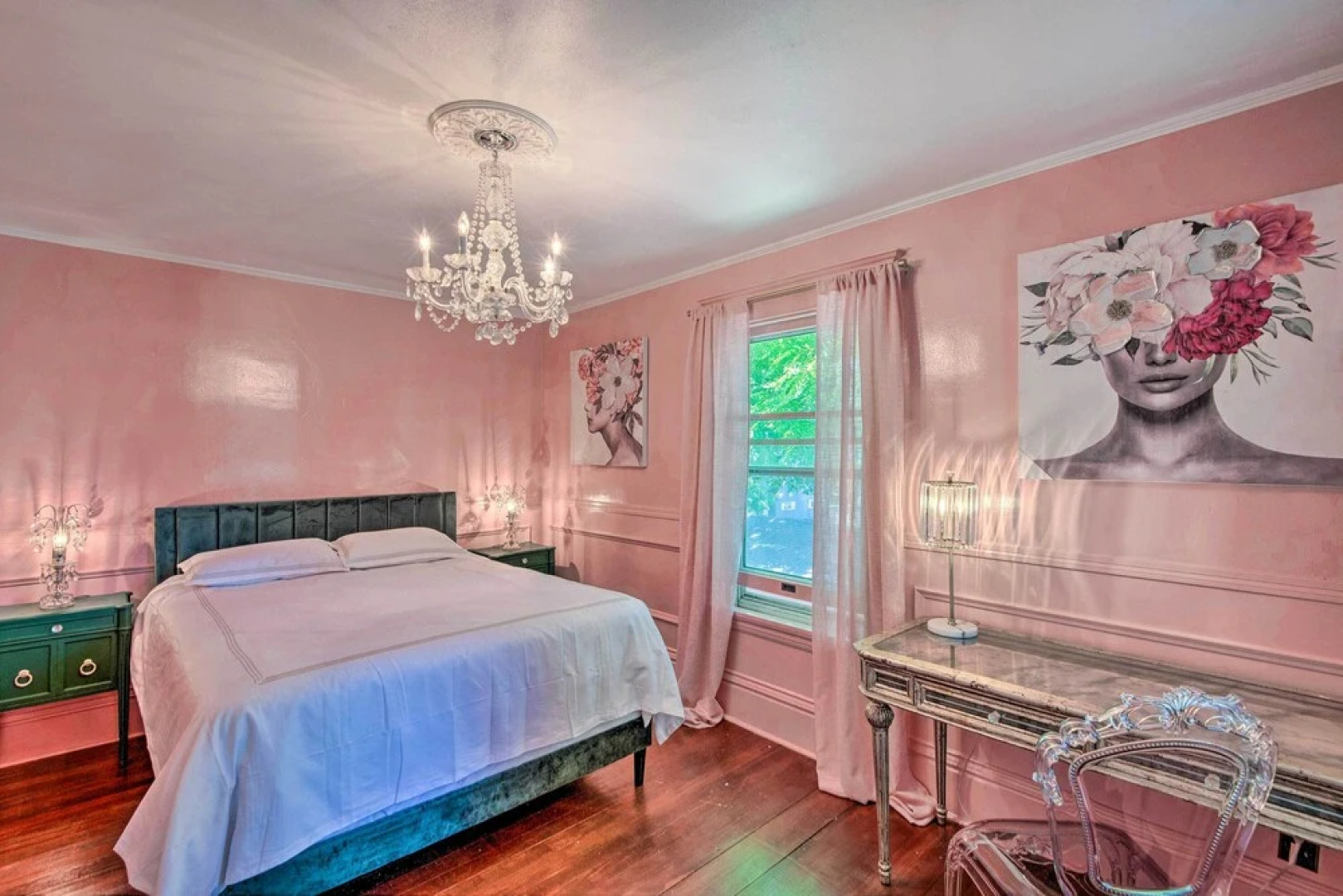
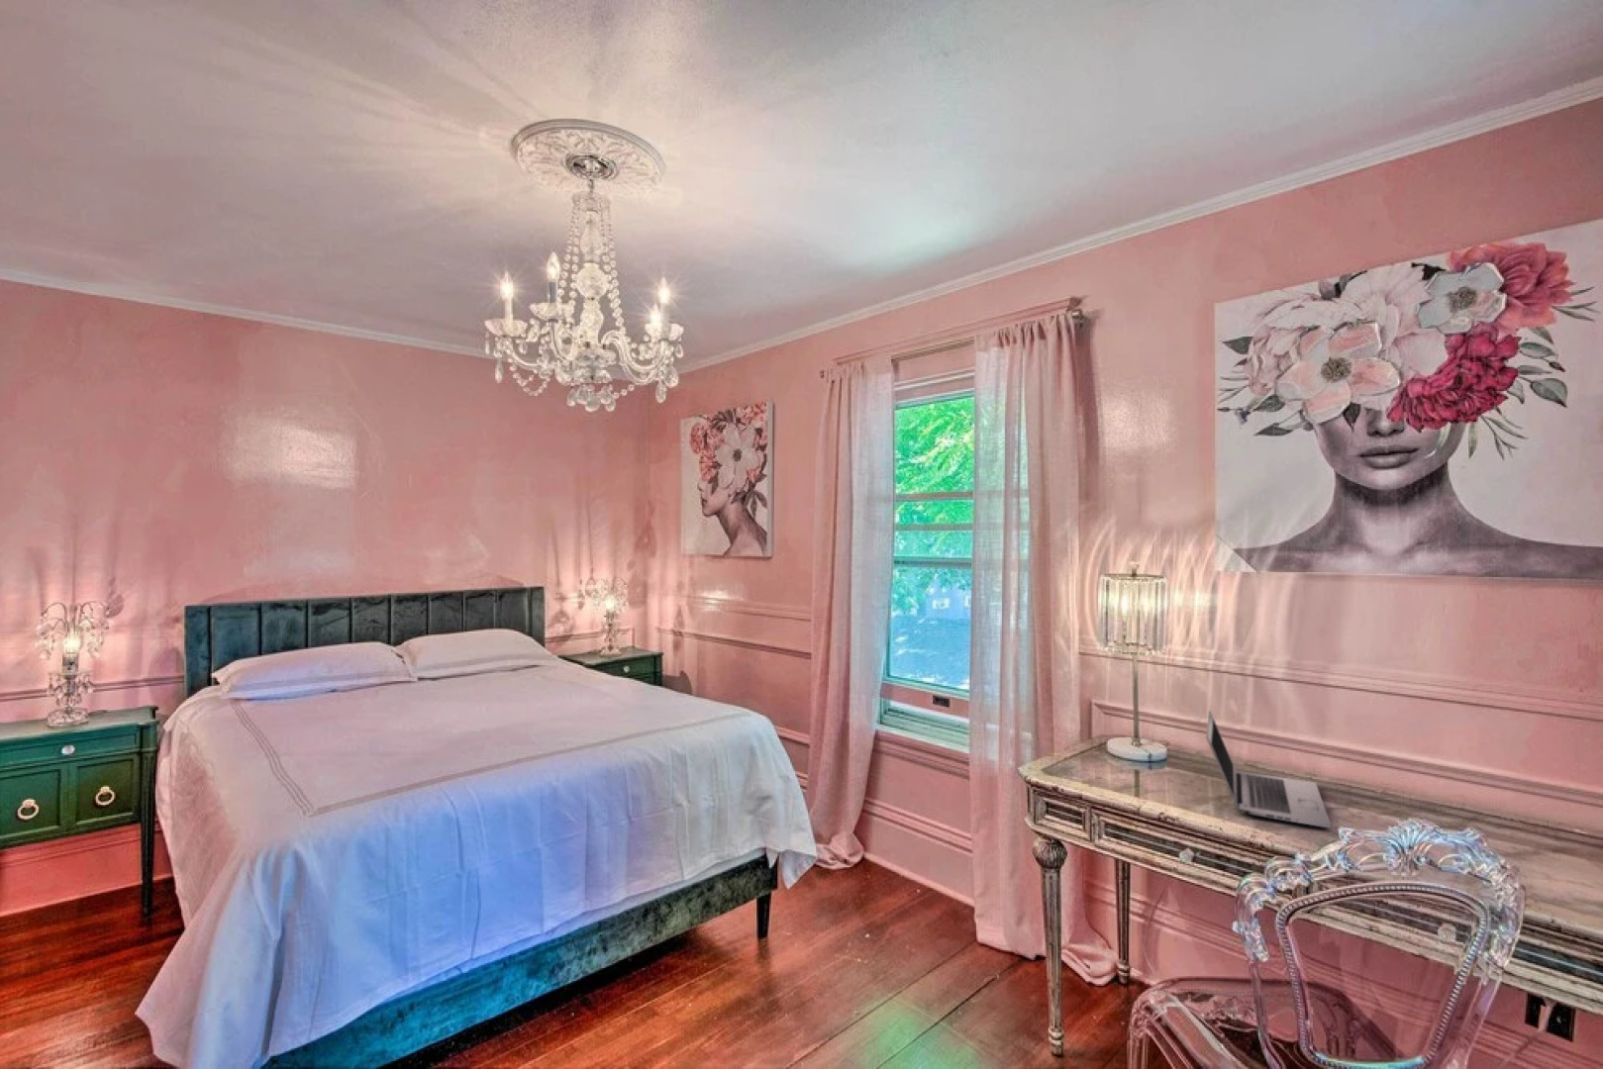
+ laptop (1260, 774)
